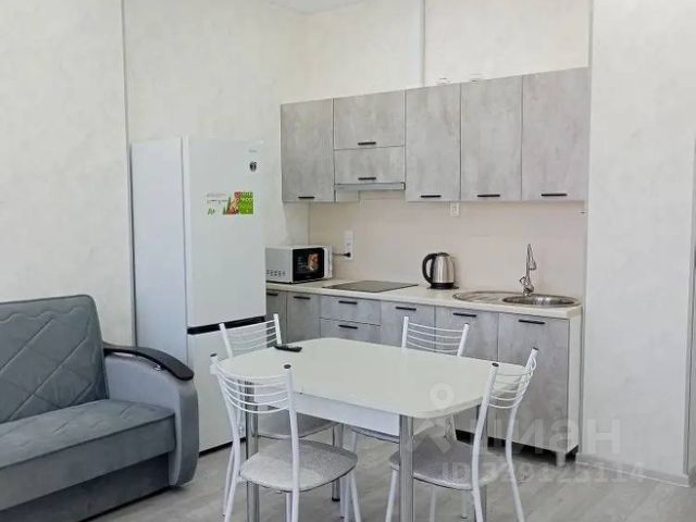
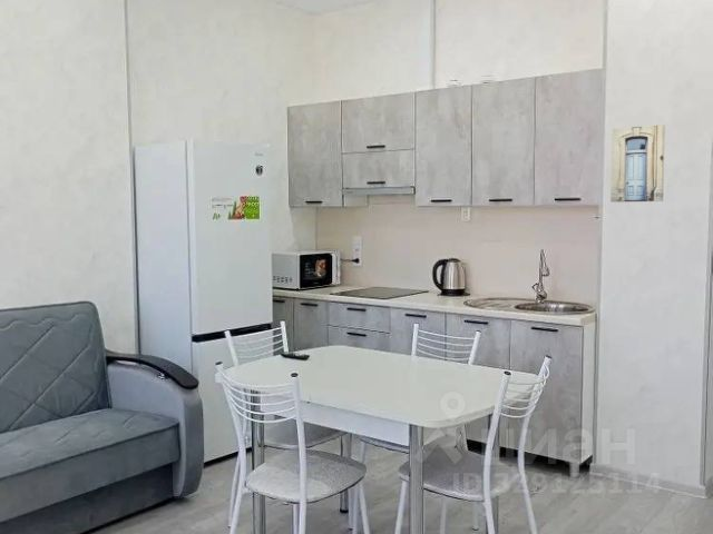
+ wall art (637, 164)
